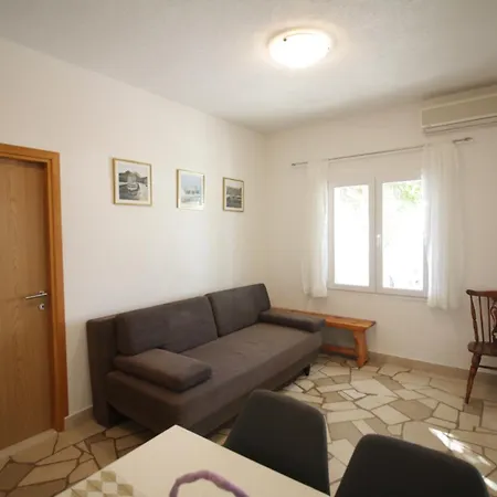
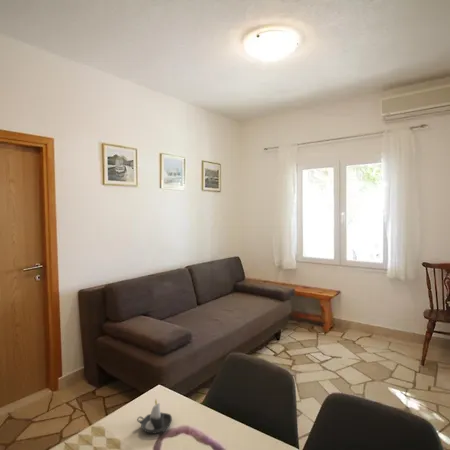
+ candle (154, 412)
